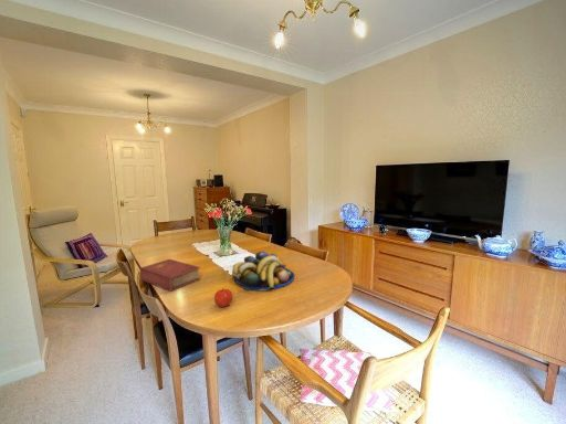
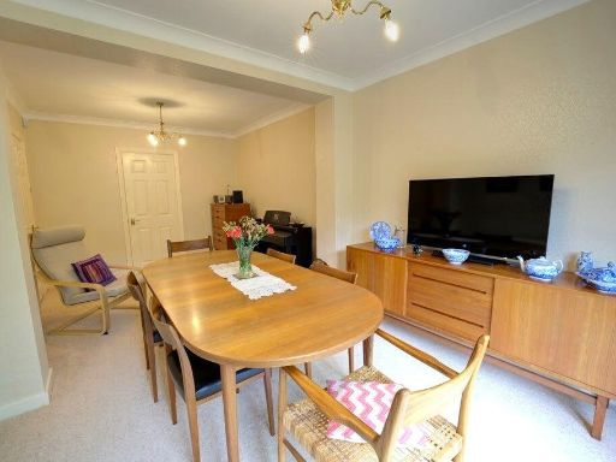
- book (170, 273)
- fruit bowl (264, 266)
- apple (223, 296)
